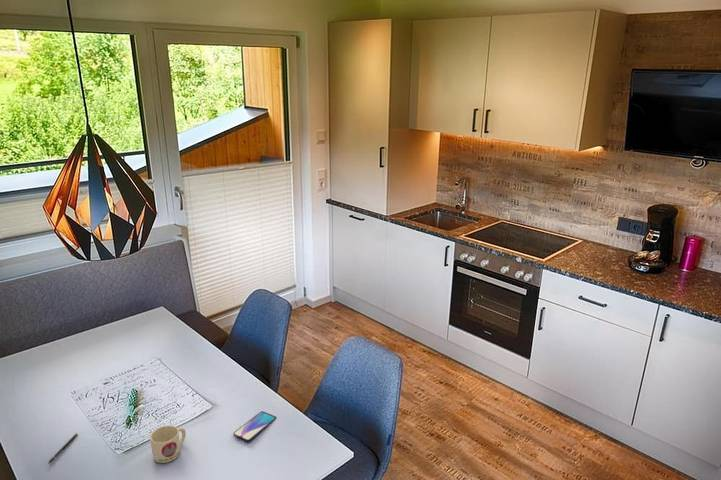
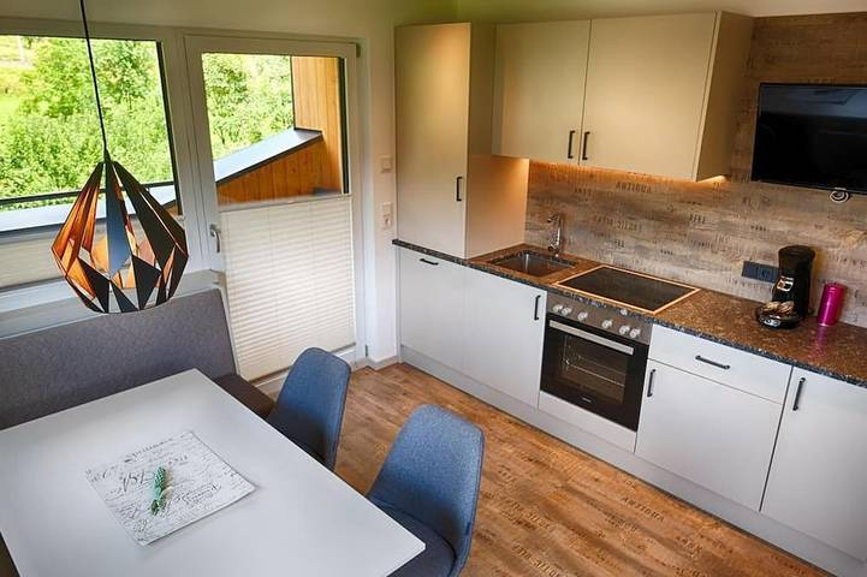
- pen (63, 448)
- smartphone (255, 425)
- mug (170, 441)
